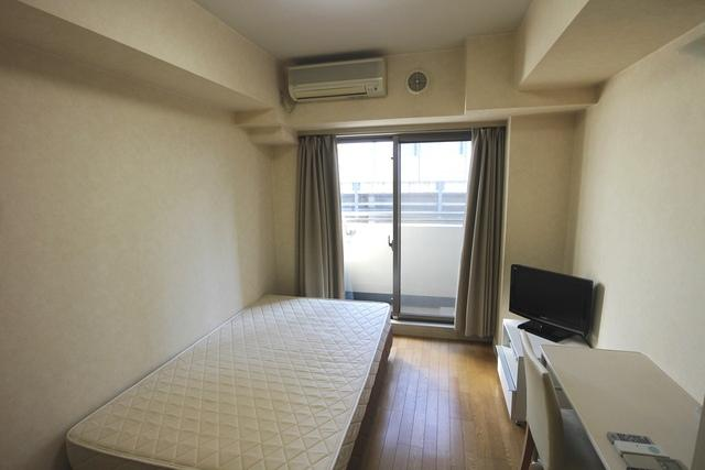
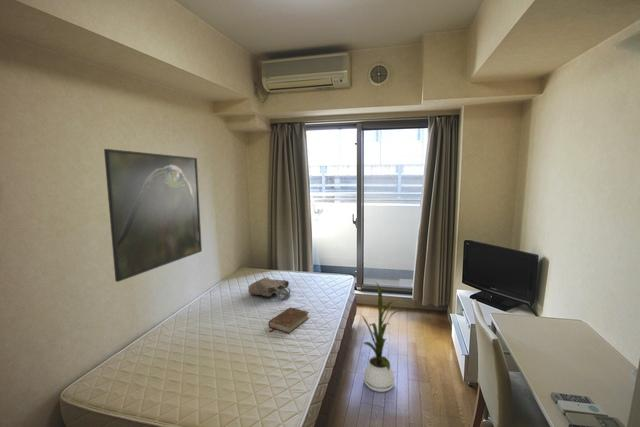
+ book (289, 319)
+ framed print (162, 210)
+ house plant (380, 337)
+ tote bag (274, 287)
